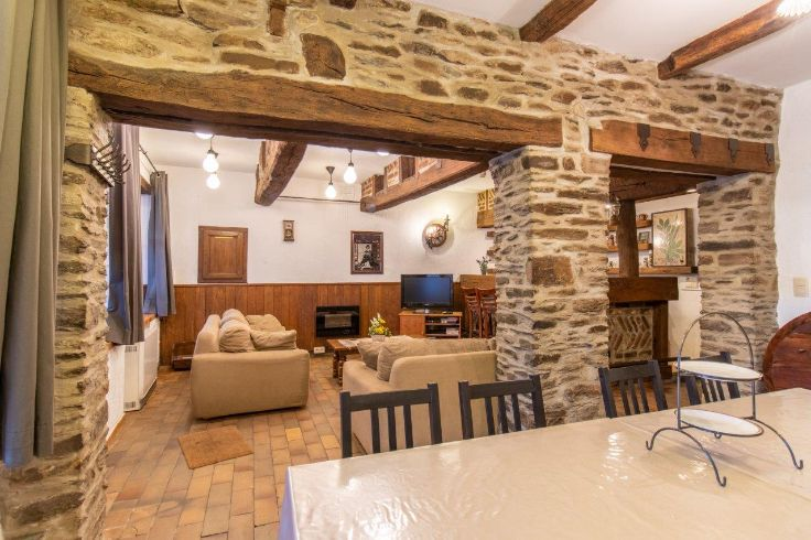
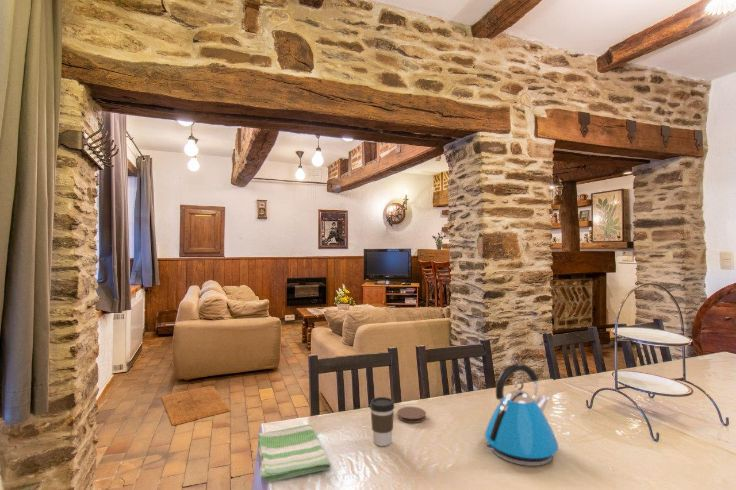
+ dish towel (290, 449)
+ coffee cup (382, 421)
+ coaster (411, 414)
+ kettle (517, 406)
